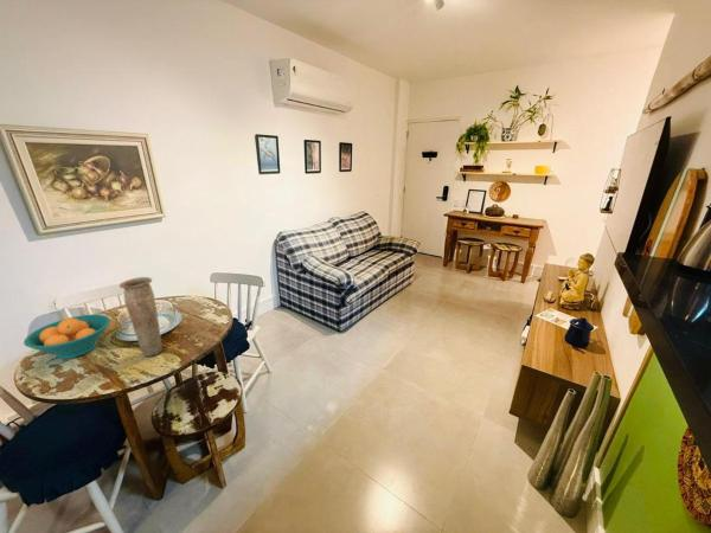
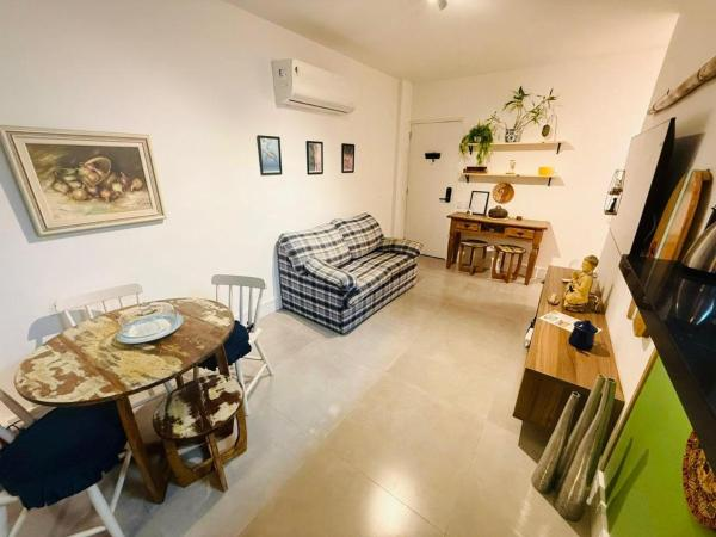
- fruit bowl (71, 334)
- vase (145, 317)
